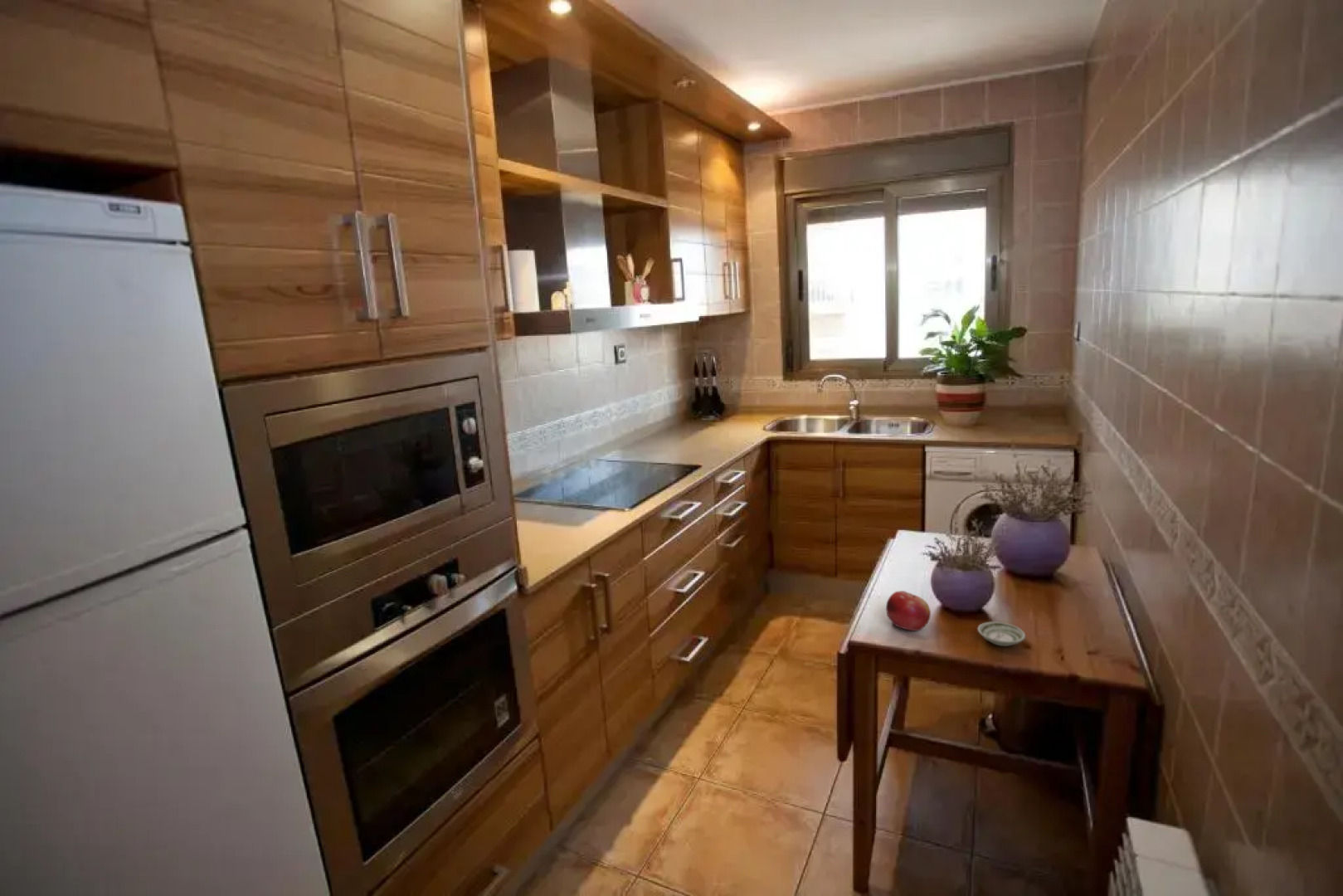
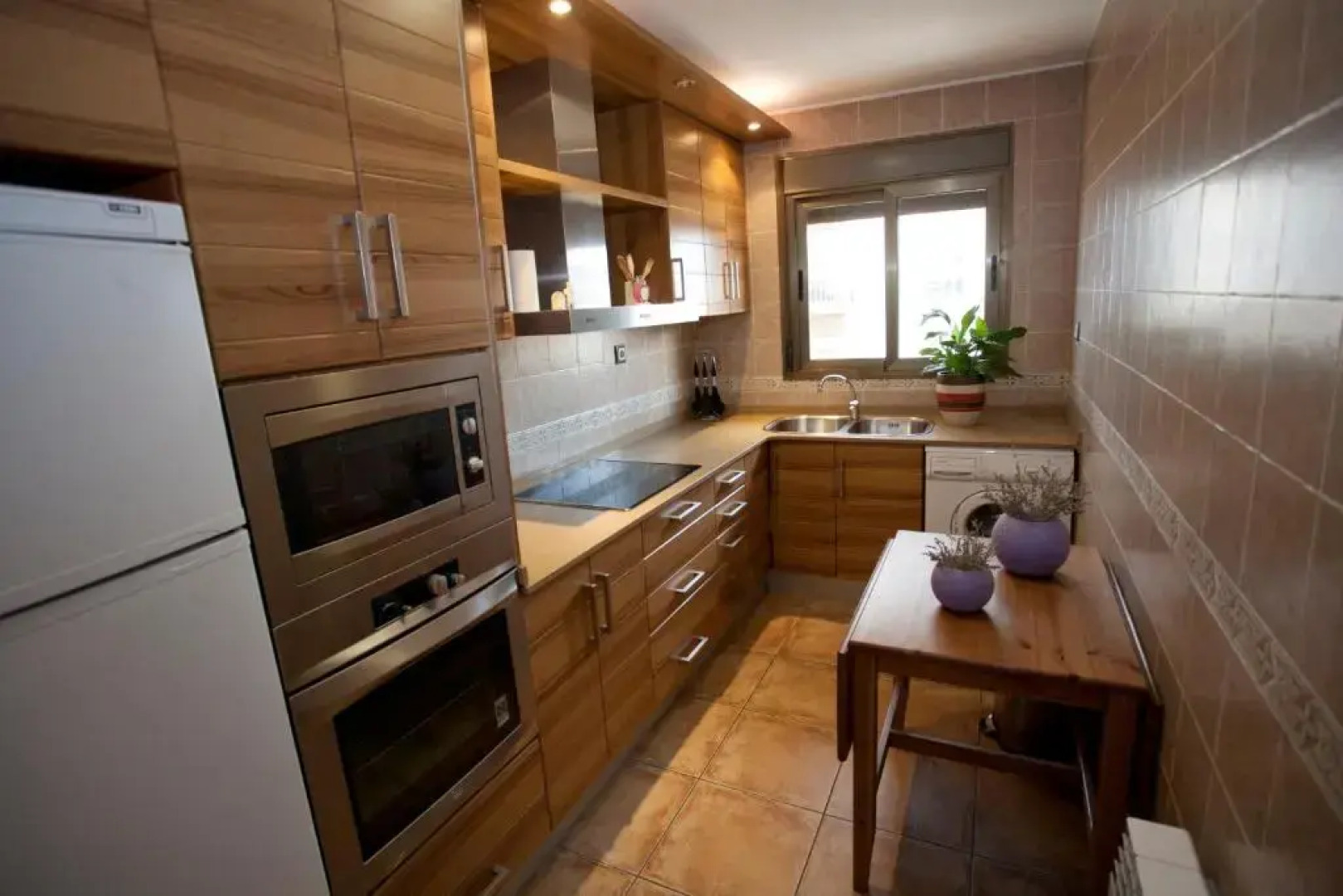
- saucer (1000, 635)
- fruit (906, 608)
